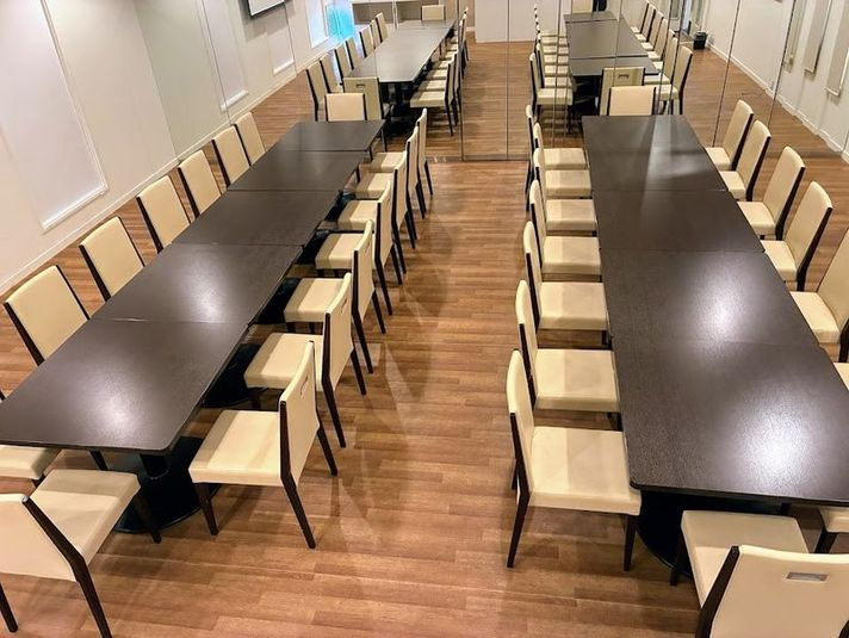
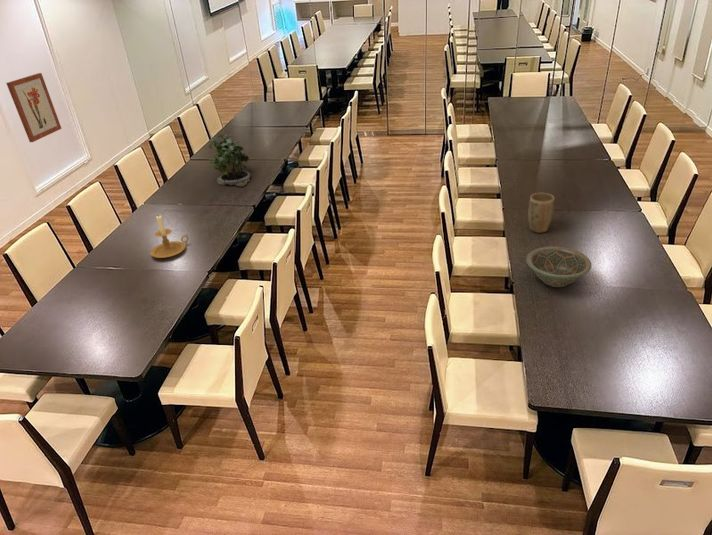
+ candle holder (163, 234)
+ potted plant (228, 157)
+ wall art (35, 107)
+ decorative bowl (556, 270)
+ plant pot (540, 213)
